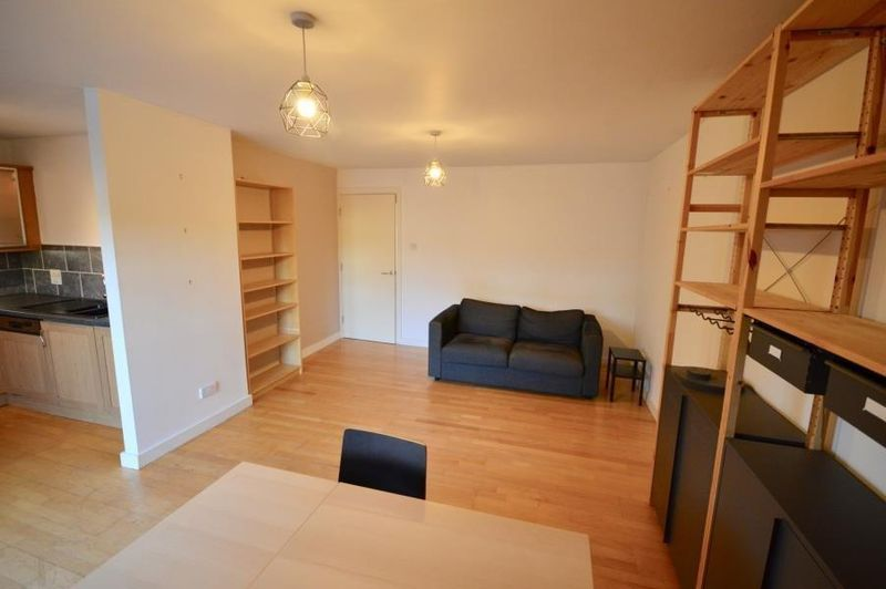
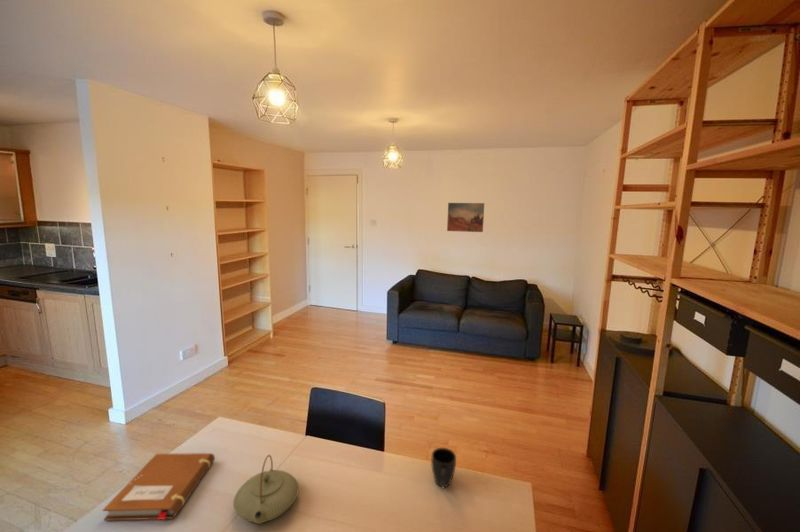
+ mug (443, 472)
+ wall art (465, 217)
+ teapot (265, 485)
+ notebook (164, 484)
